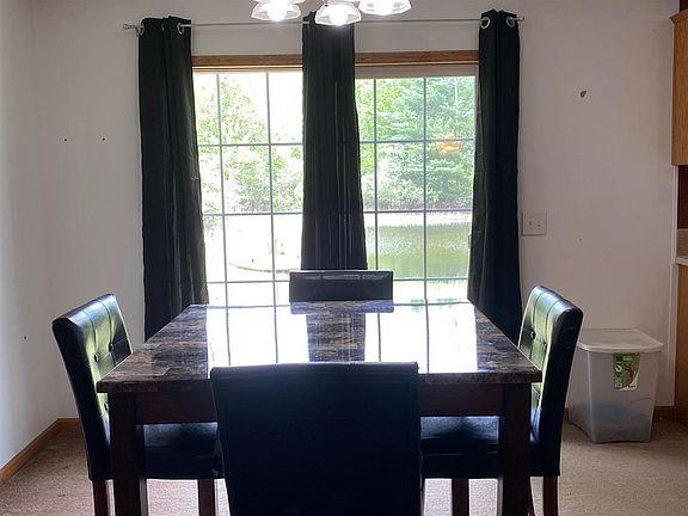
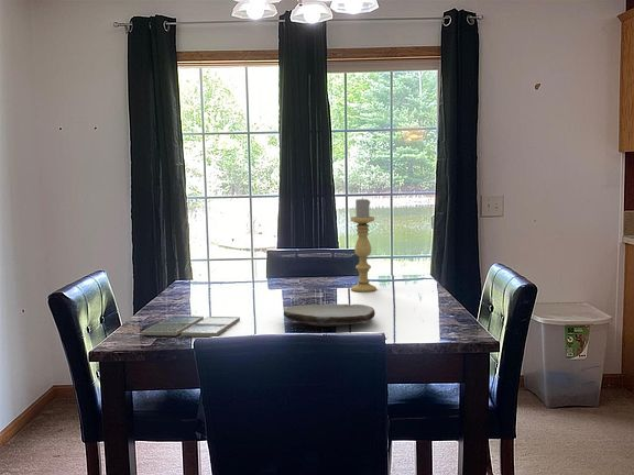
+ candle holder (362, 243)
+ plate (329, 313)
+ drink coaster (193, 325)
